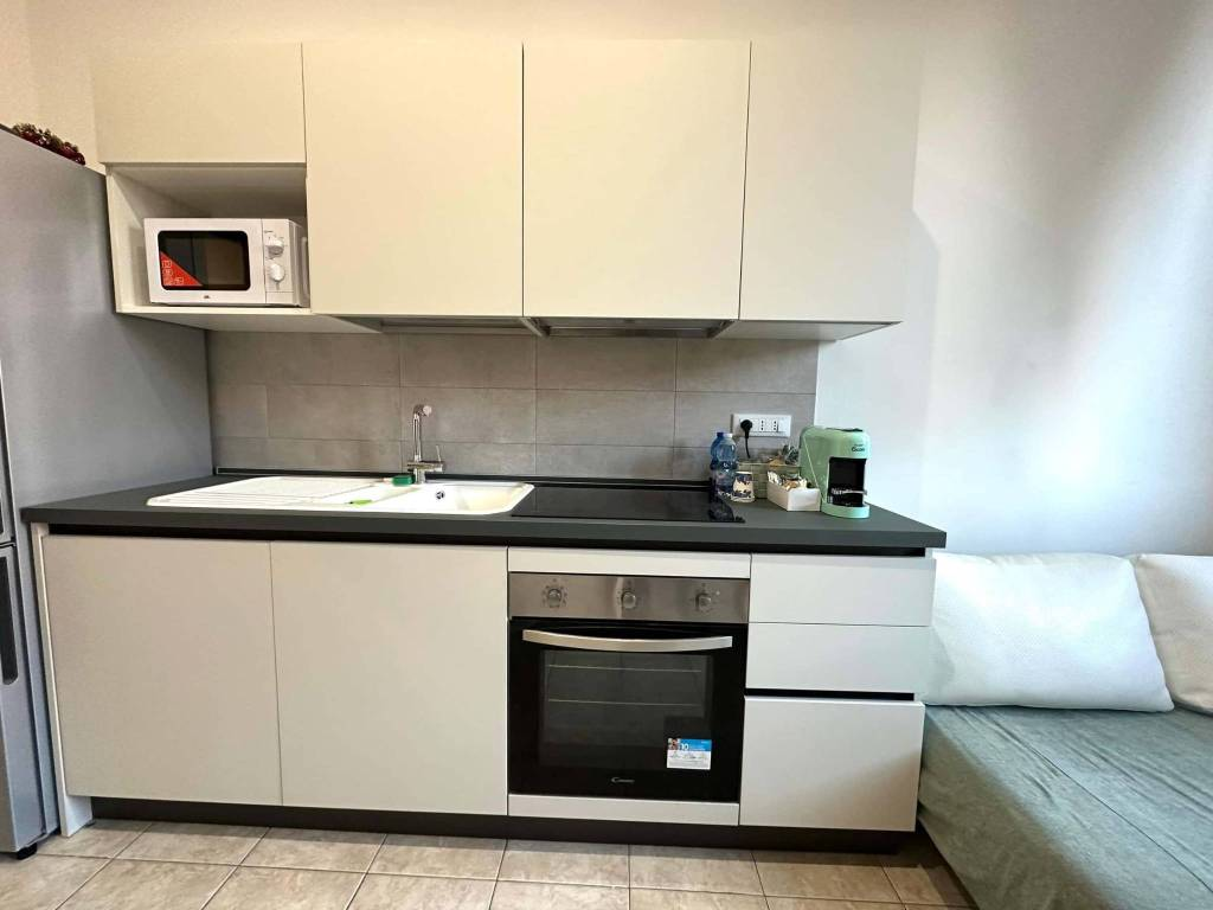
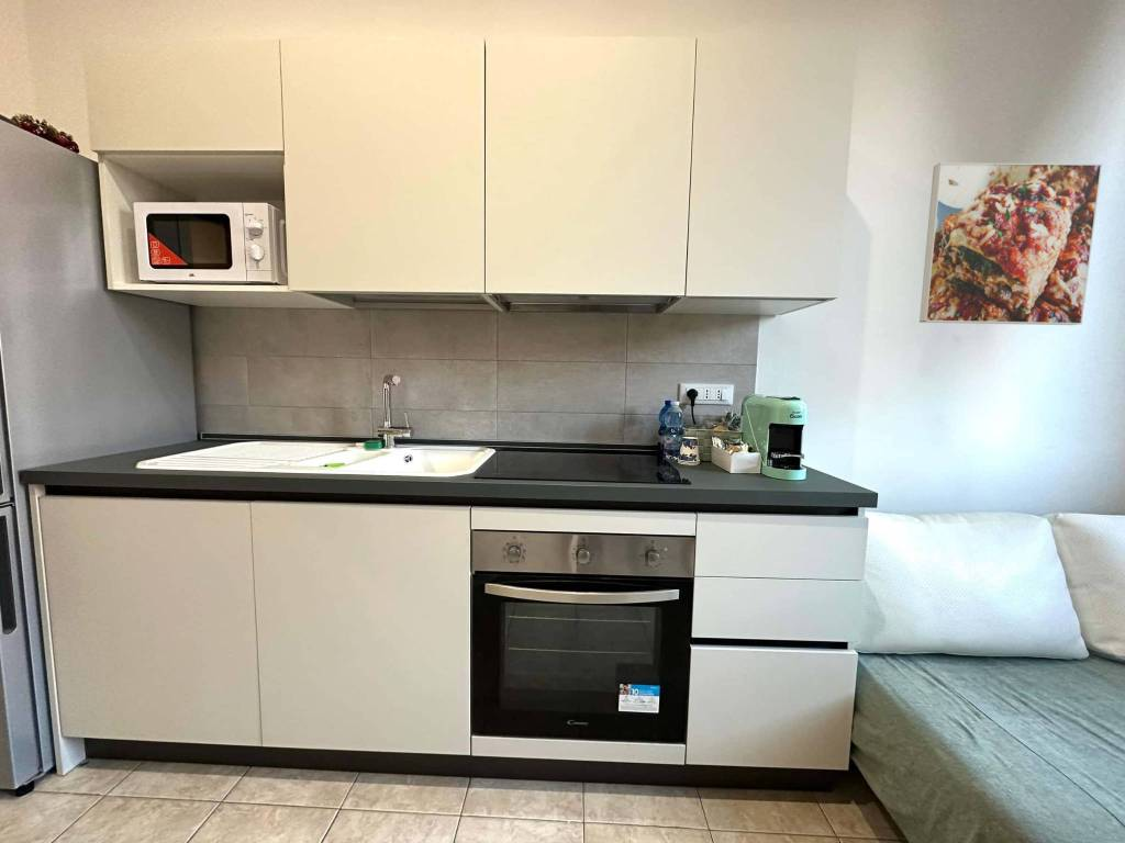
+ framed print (1007, 245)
